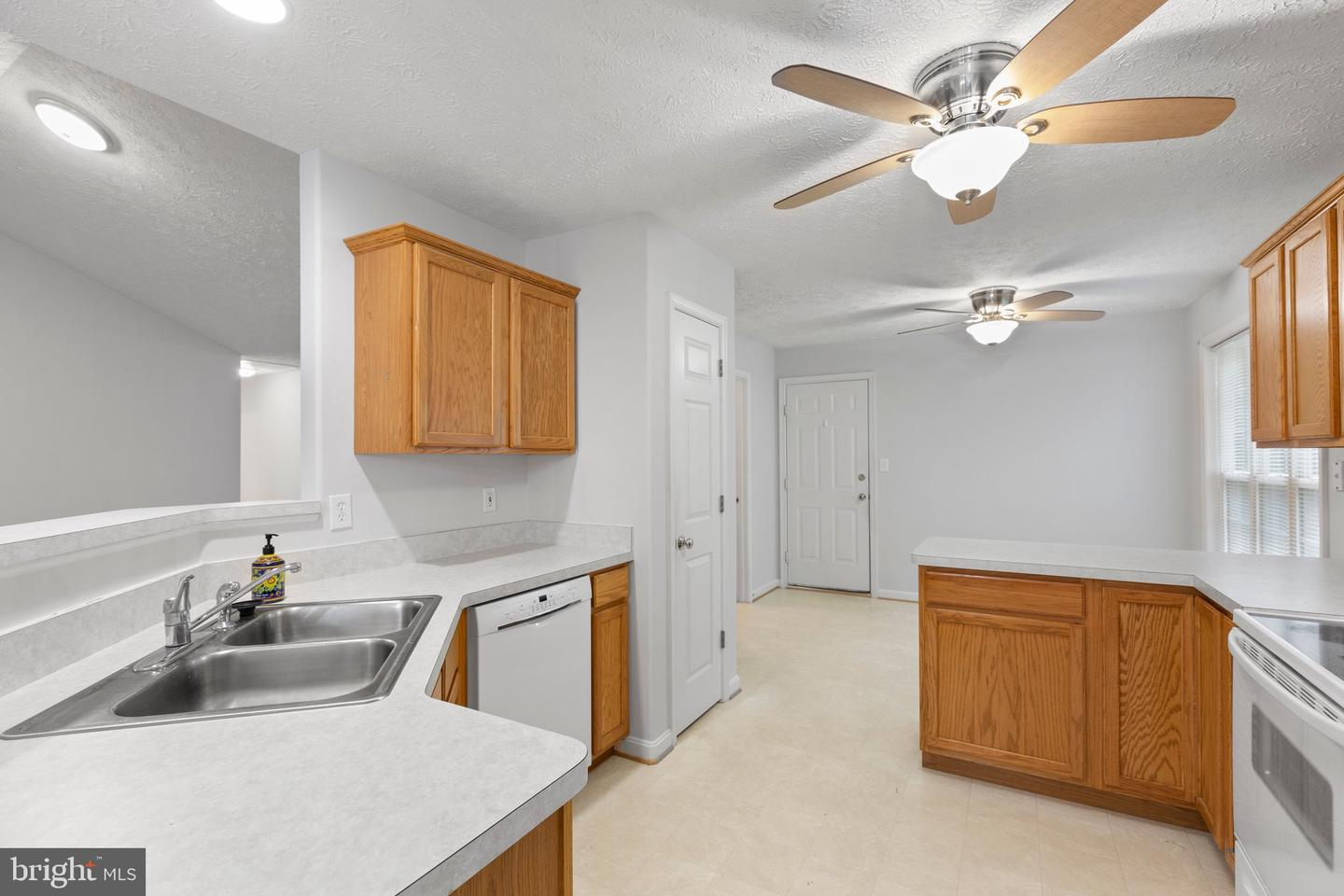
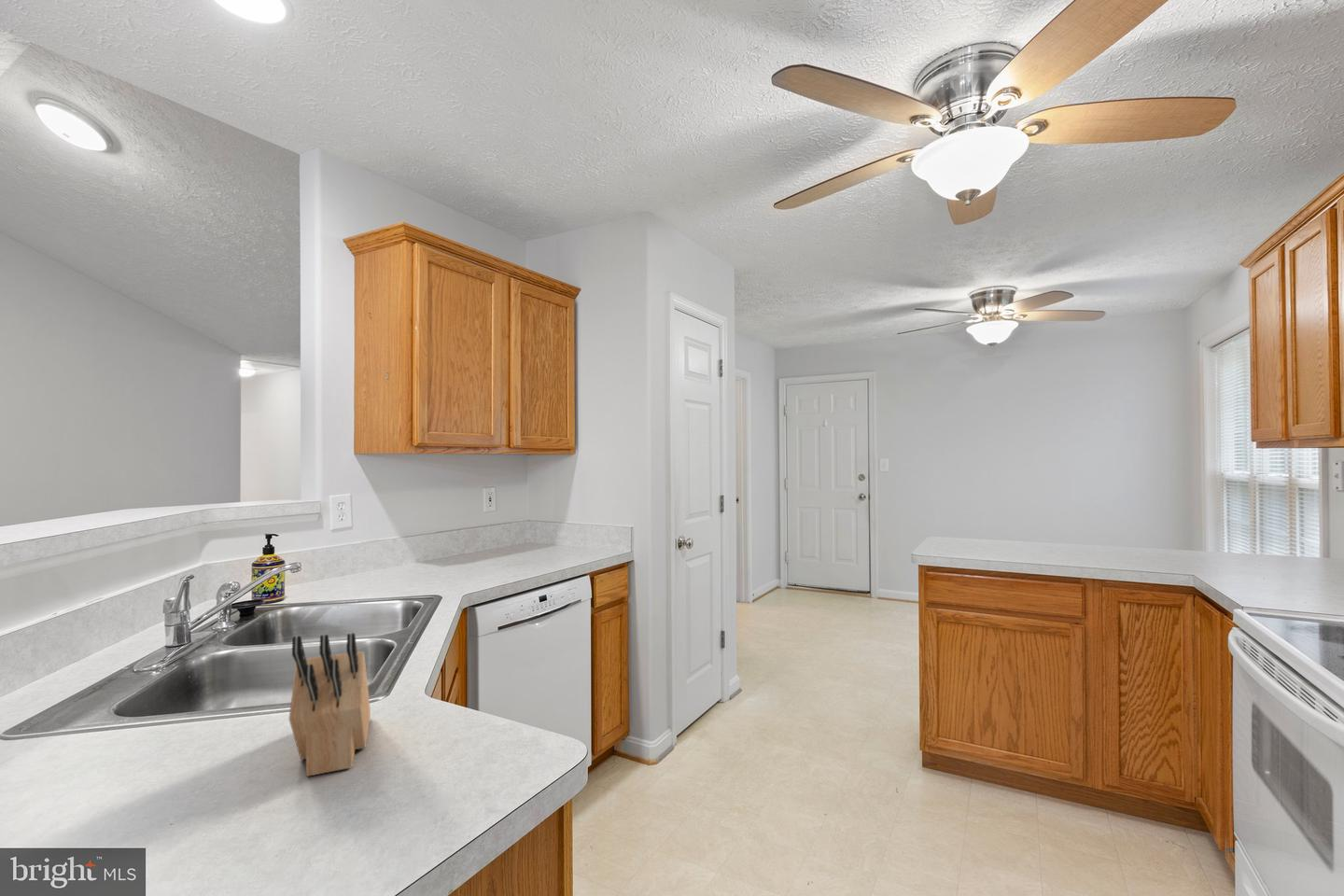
+ knife block (333, 684)
